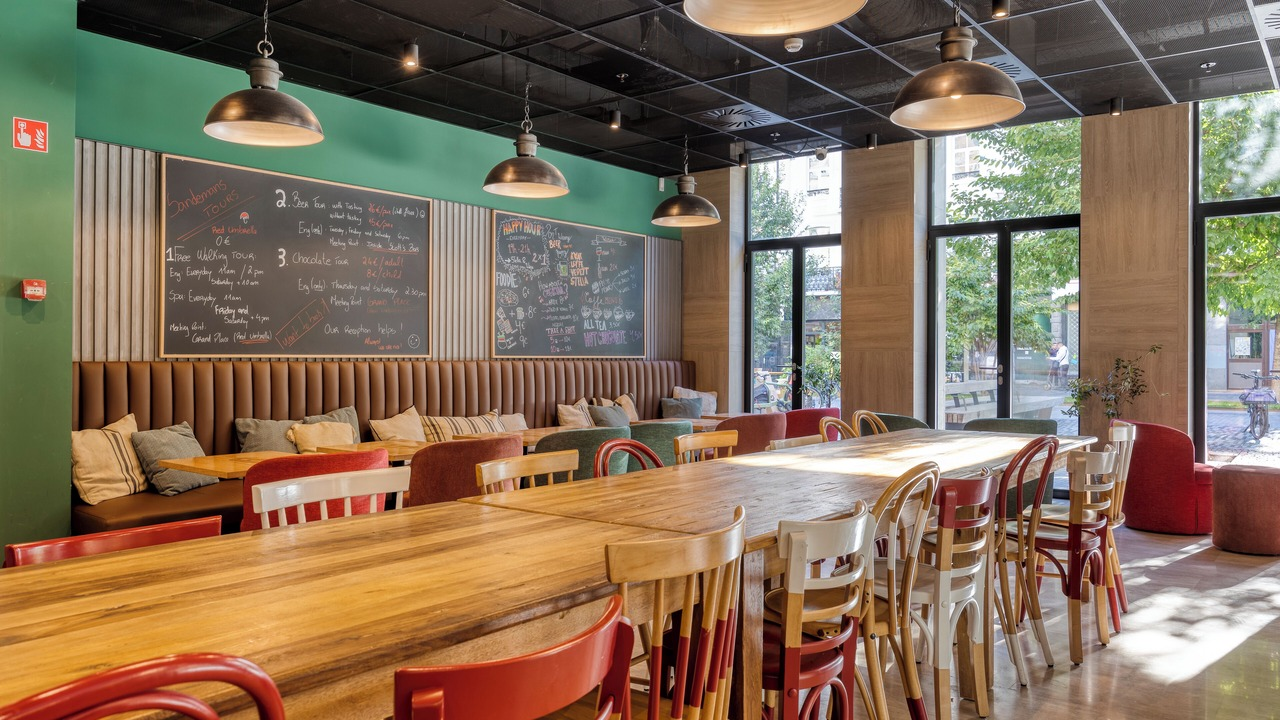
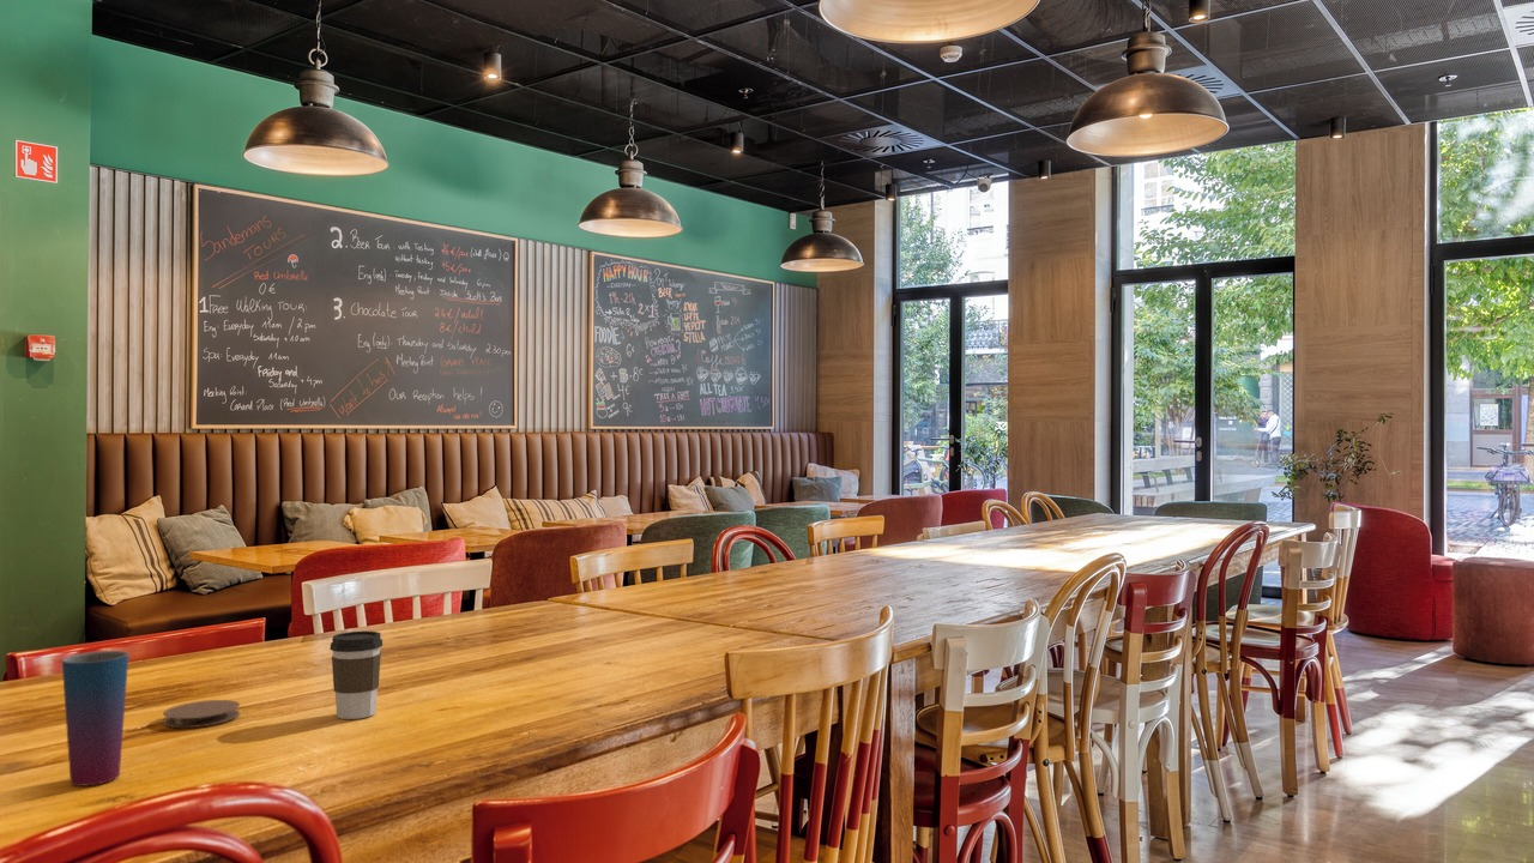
+ cup (95, 717)
+ coaster (201, 713)
+ coffee cup (356, 674)
